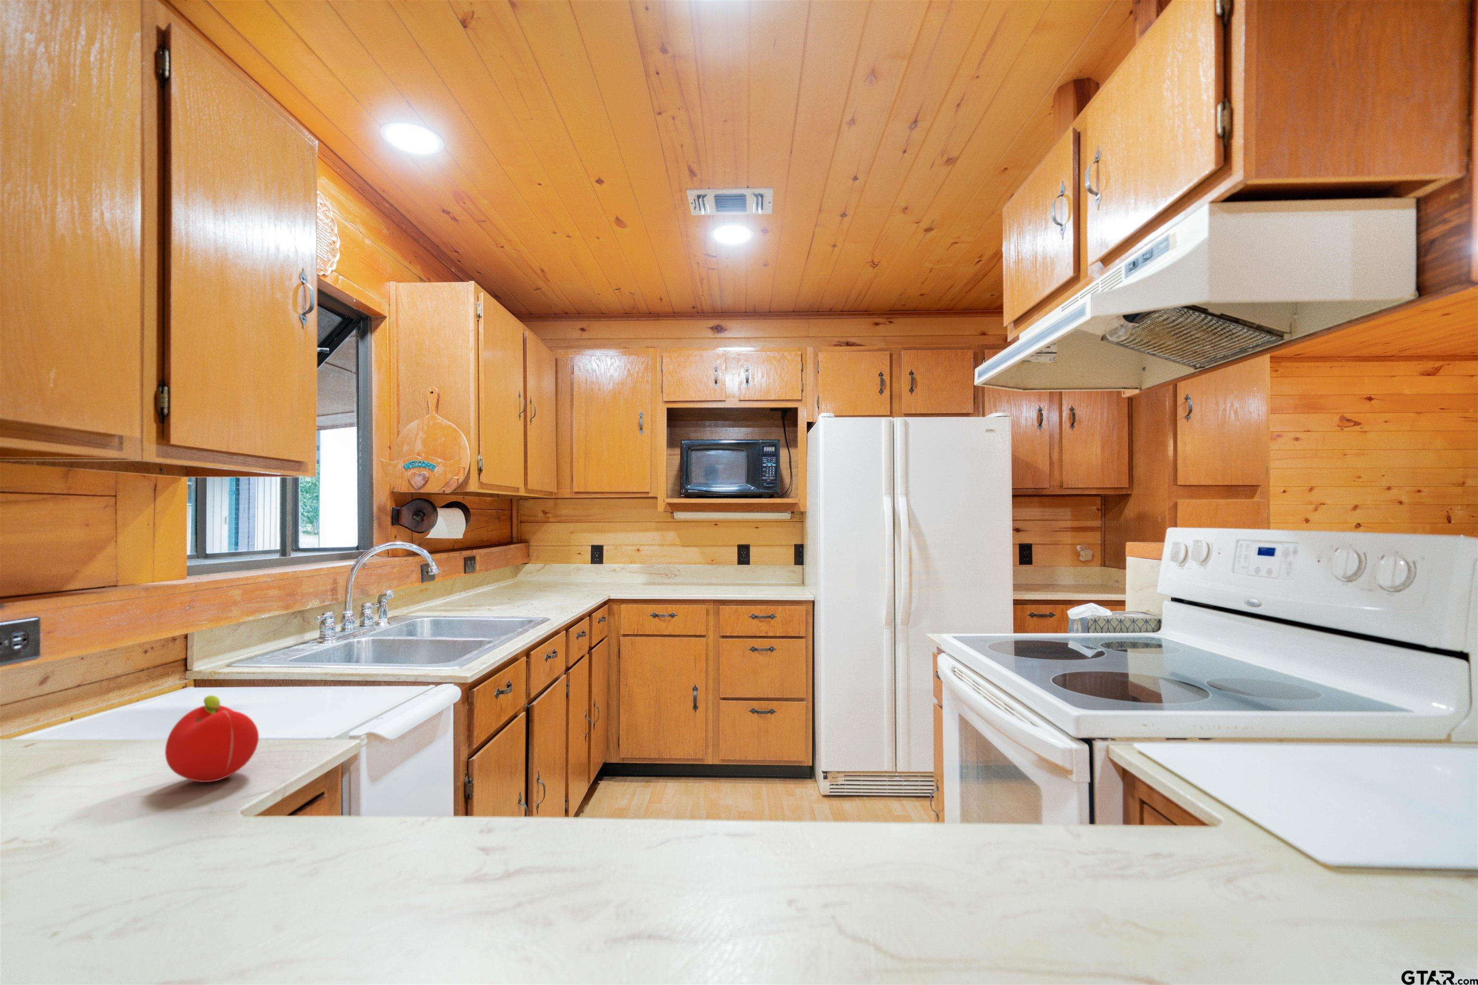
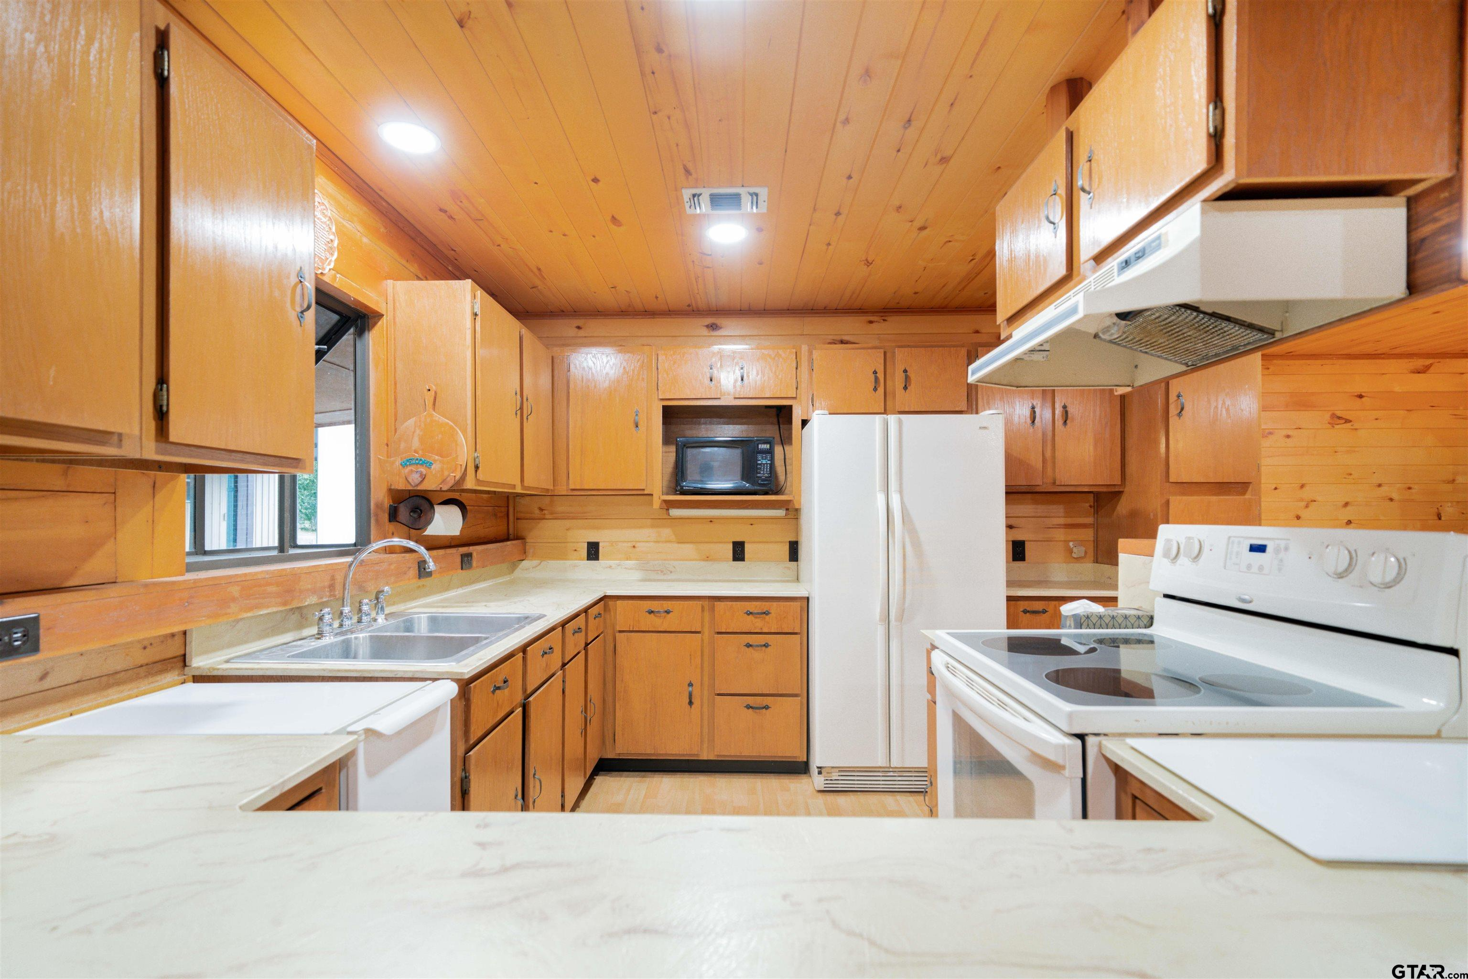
- fruit (213, 738)
